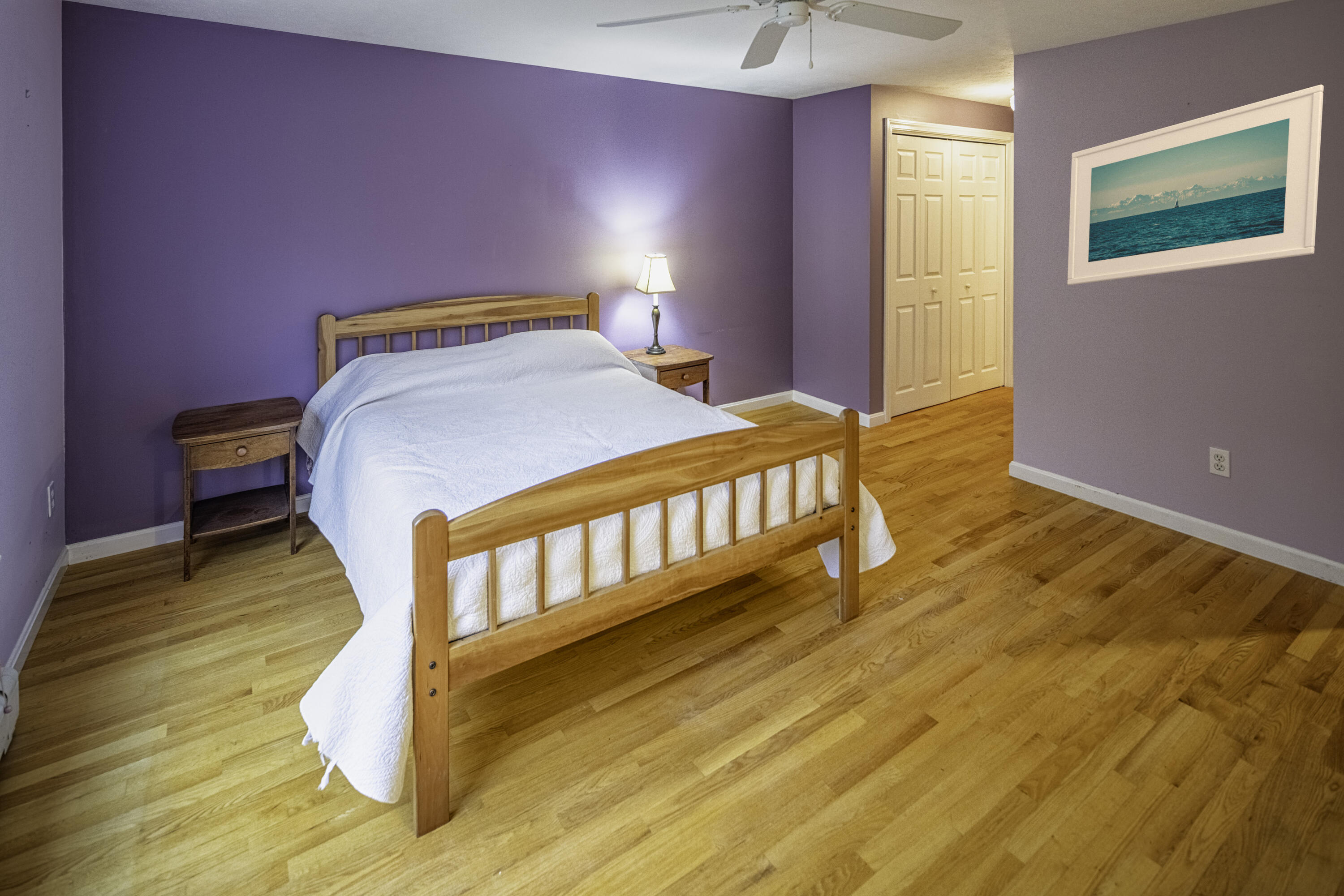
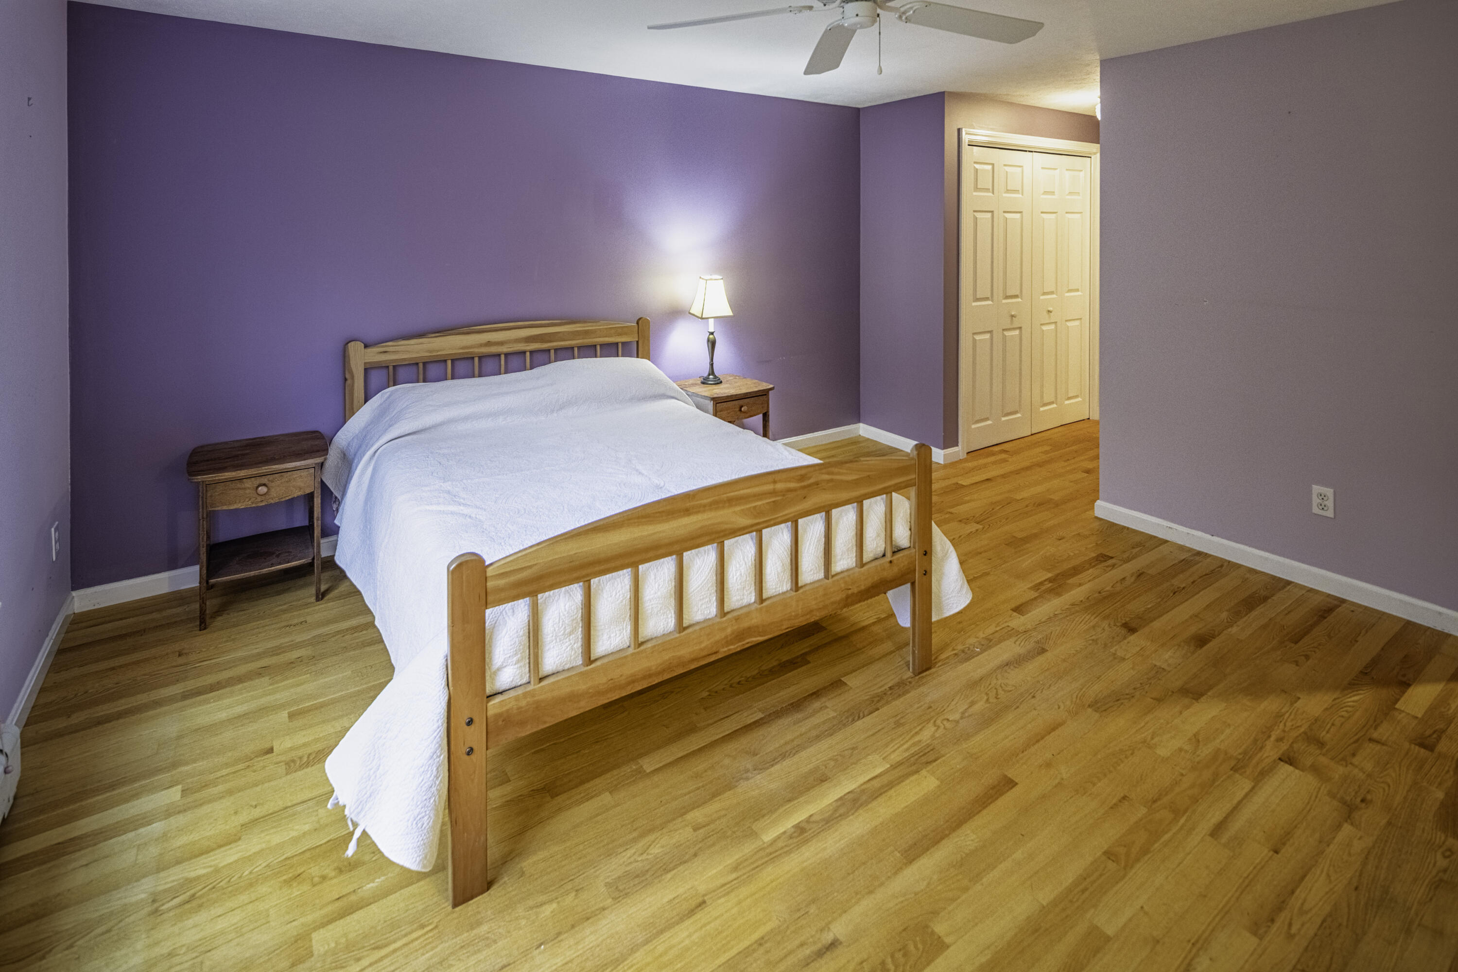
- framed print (1179, 197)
